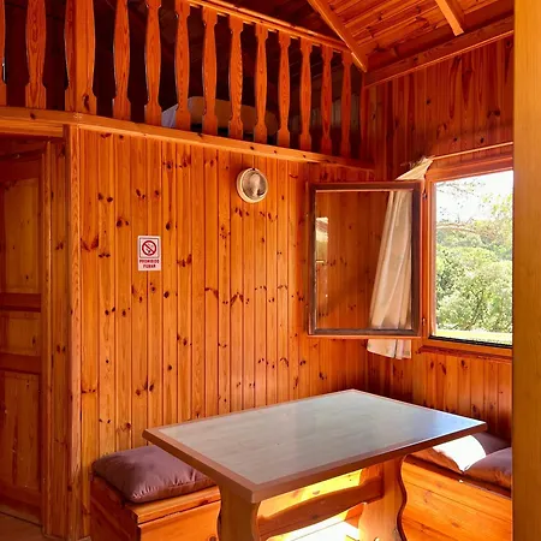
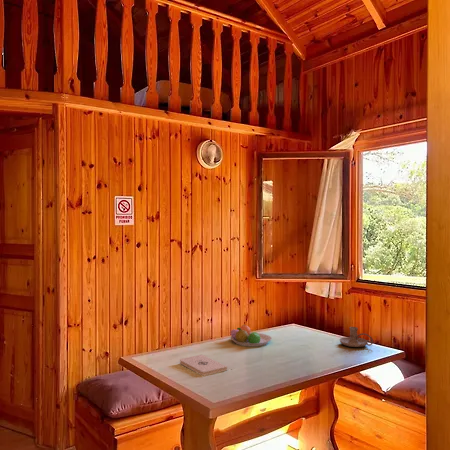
+ notepad (202, 364)
+ candle holder (356, 337)
+ fruit bowl (250, 334)
